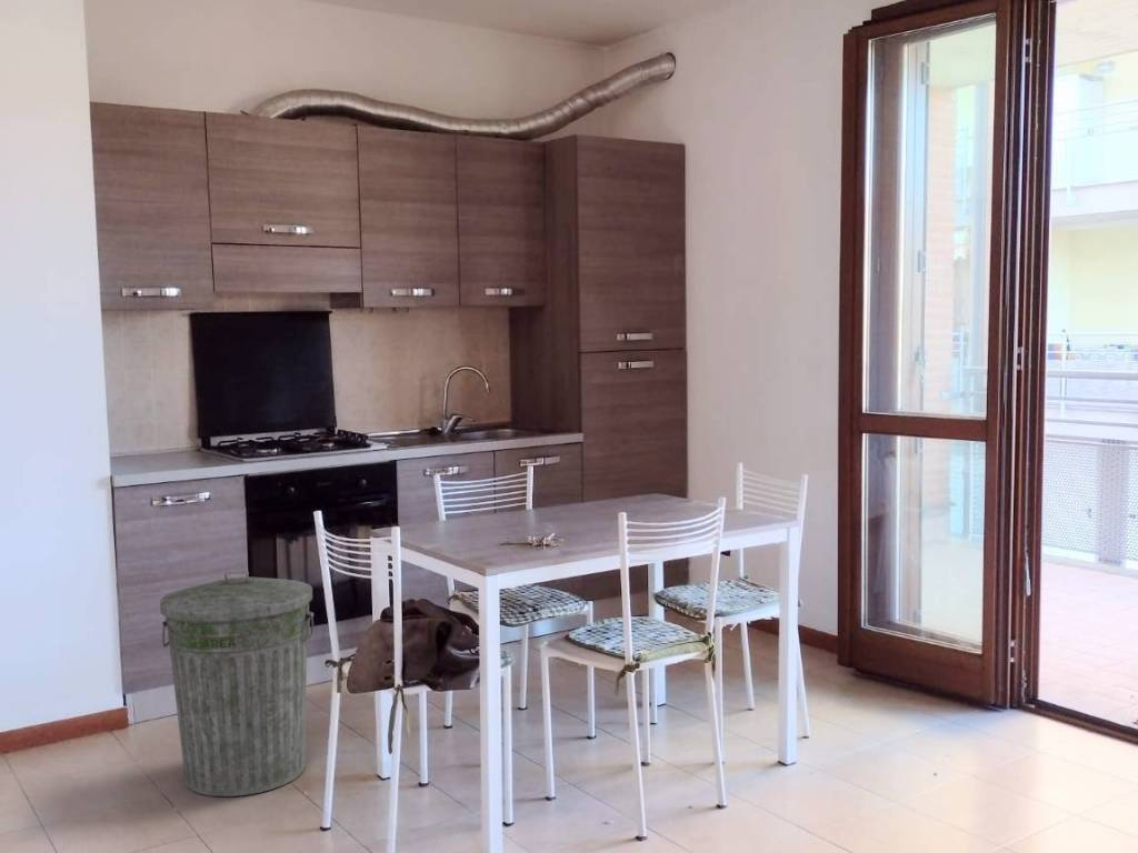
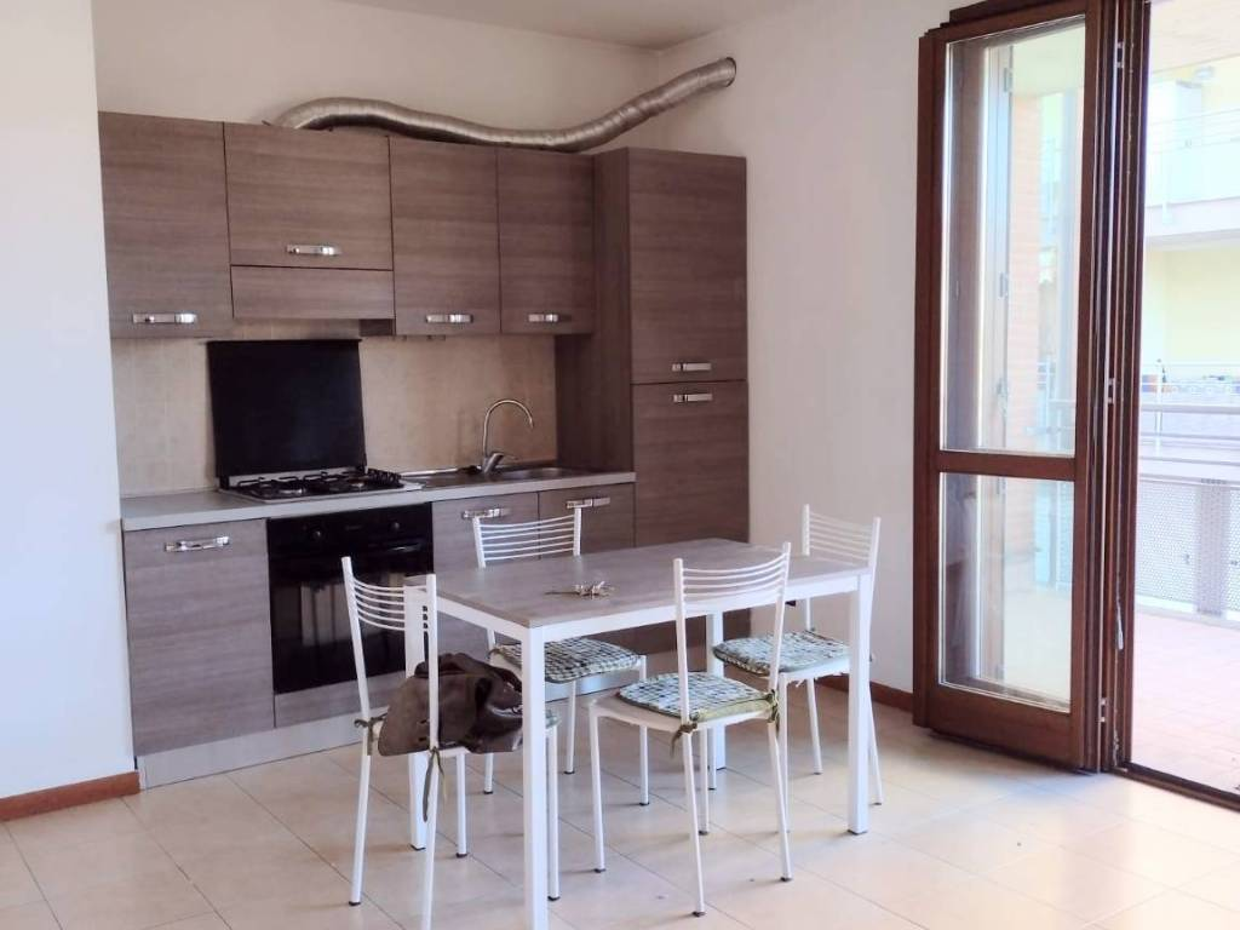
- trash can (241, 673)
